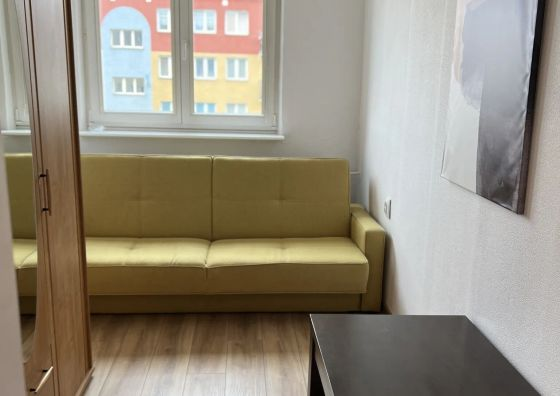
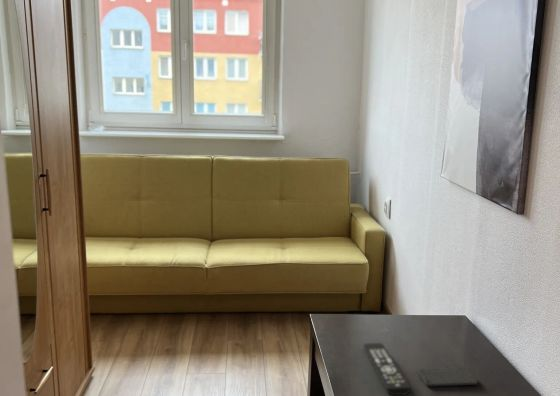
+ remote control (384, 366)
+ smartphone (447, 376)
